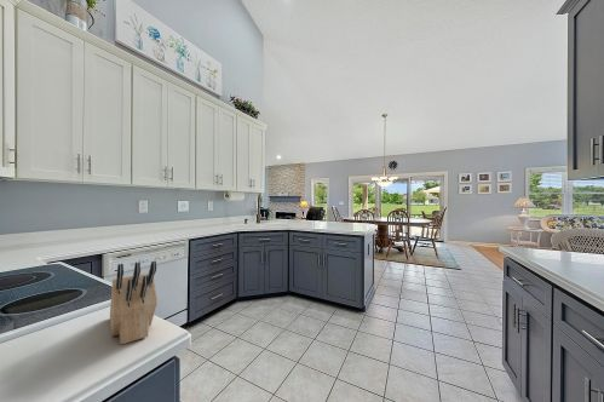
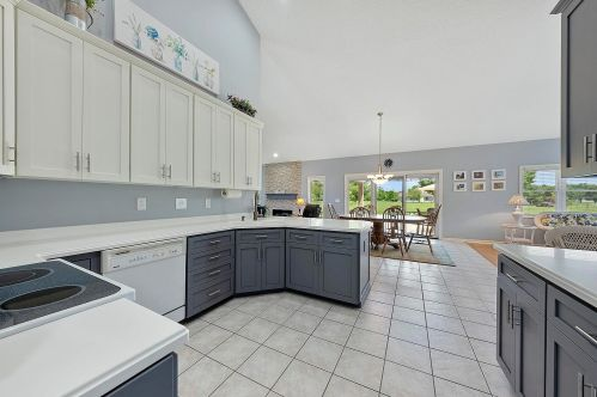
- knife block (132, 292)
